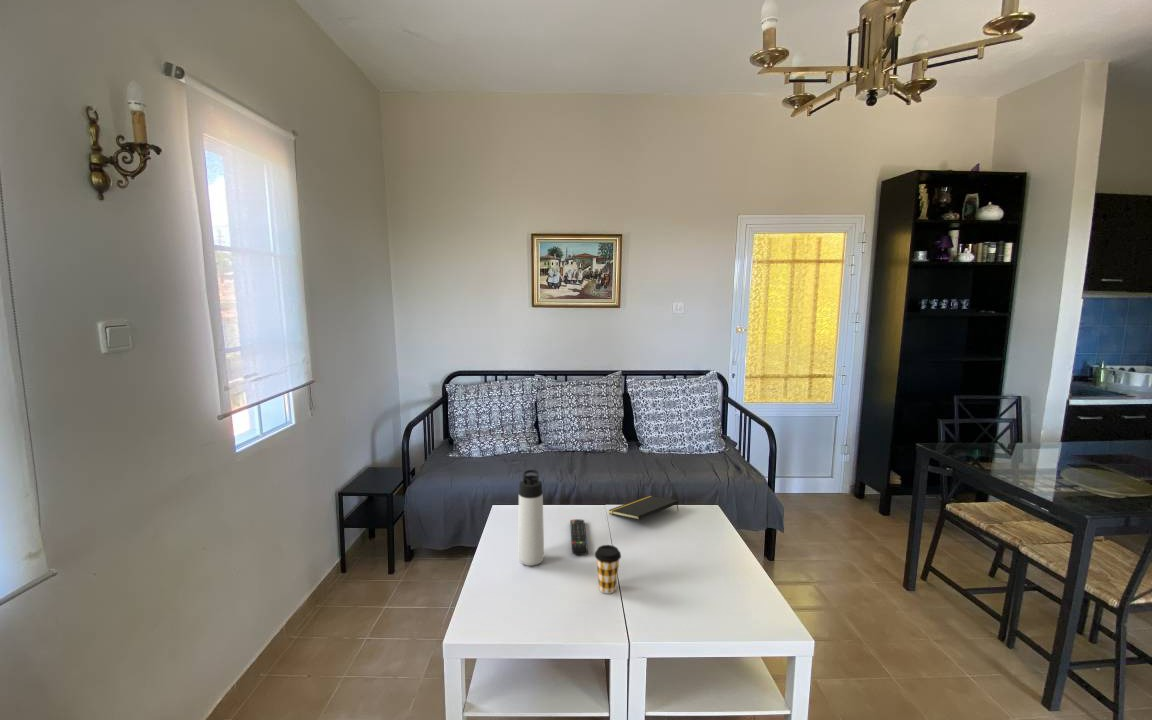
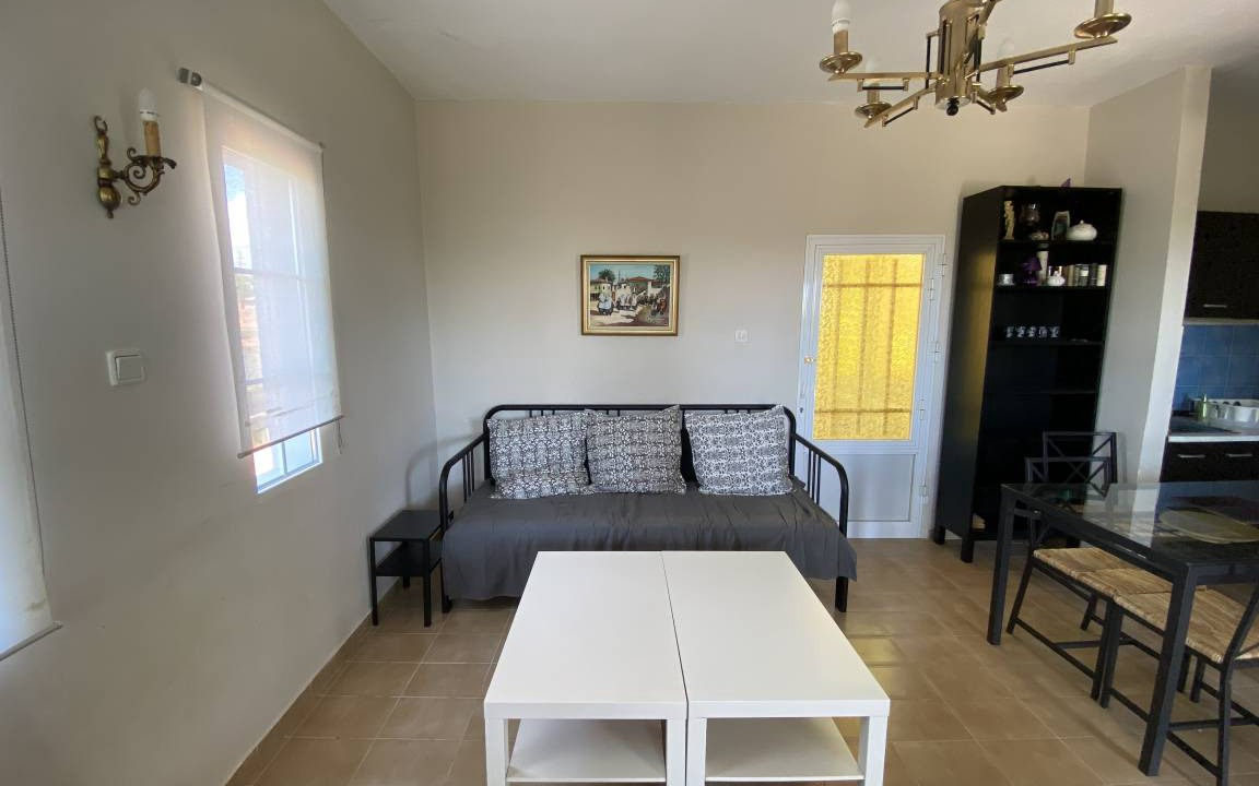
- remote control (578, 536)
- thermos bottle (531, 516)
- coffee cup (607, 569)
- notepad (643, 506)
